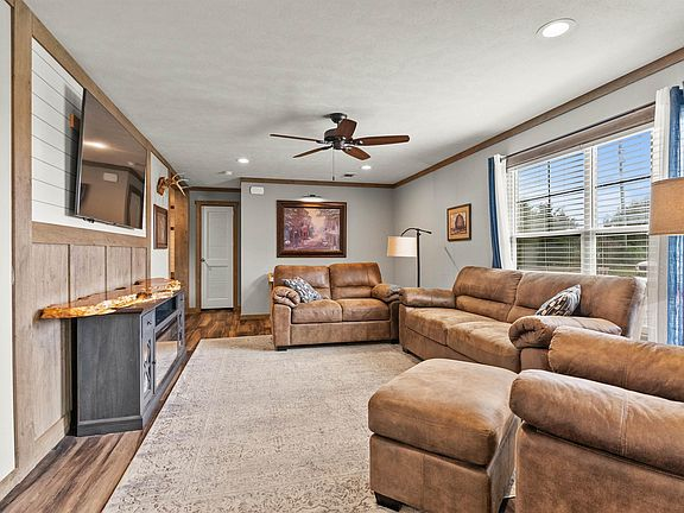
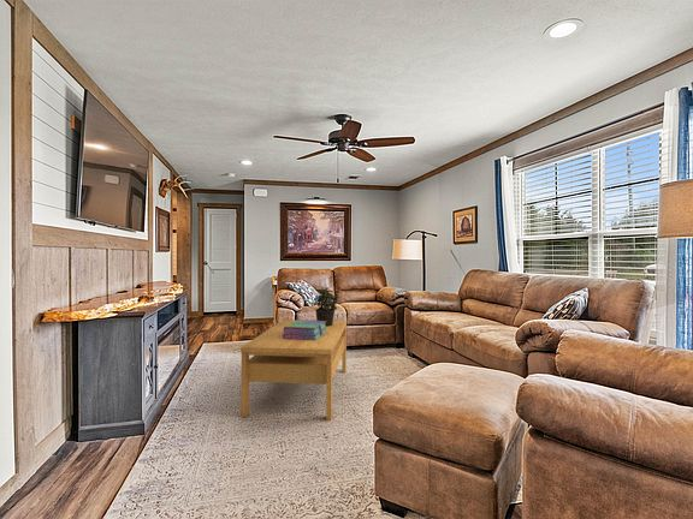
+ coffee table (302, 360)
+ potted plant (326, 306)
+ stack of books (306, 328)
